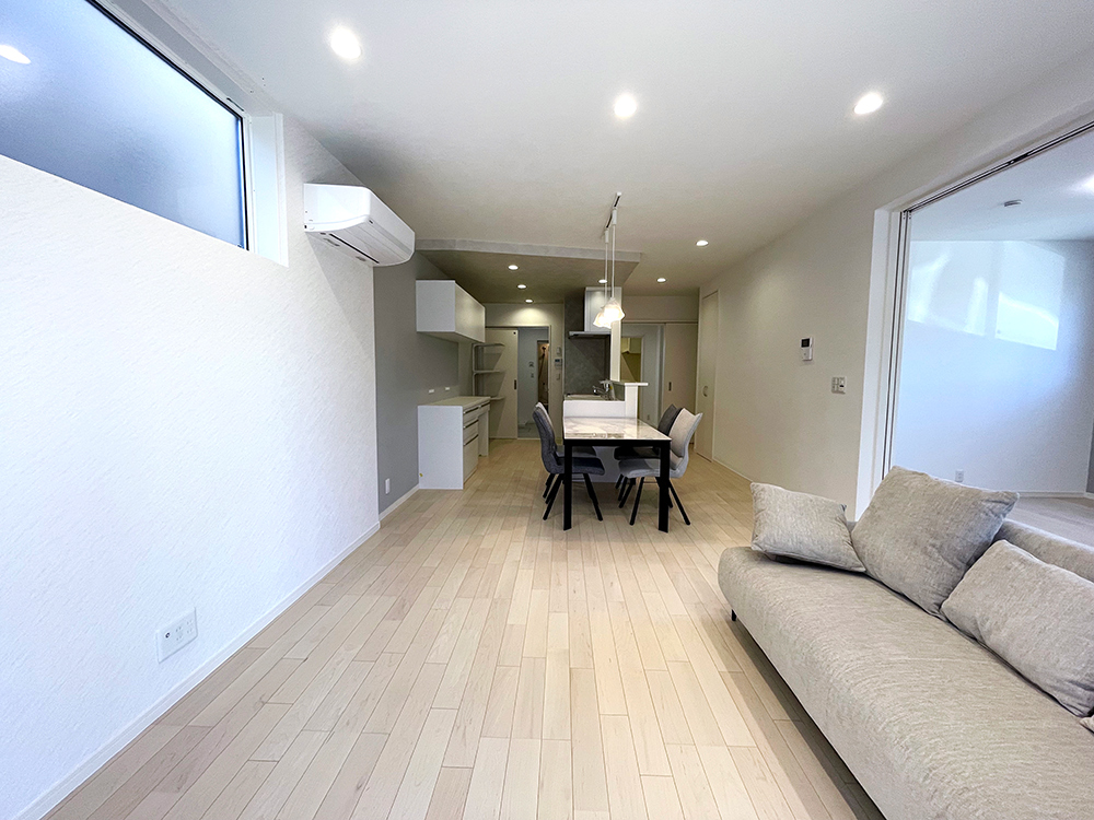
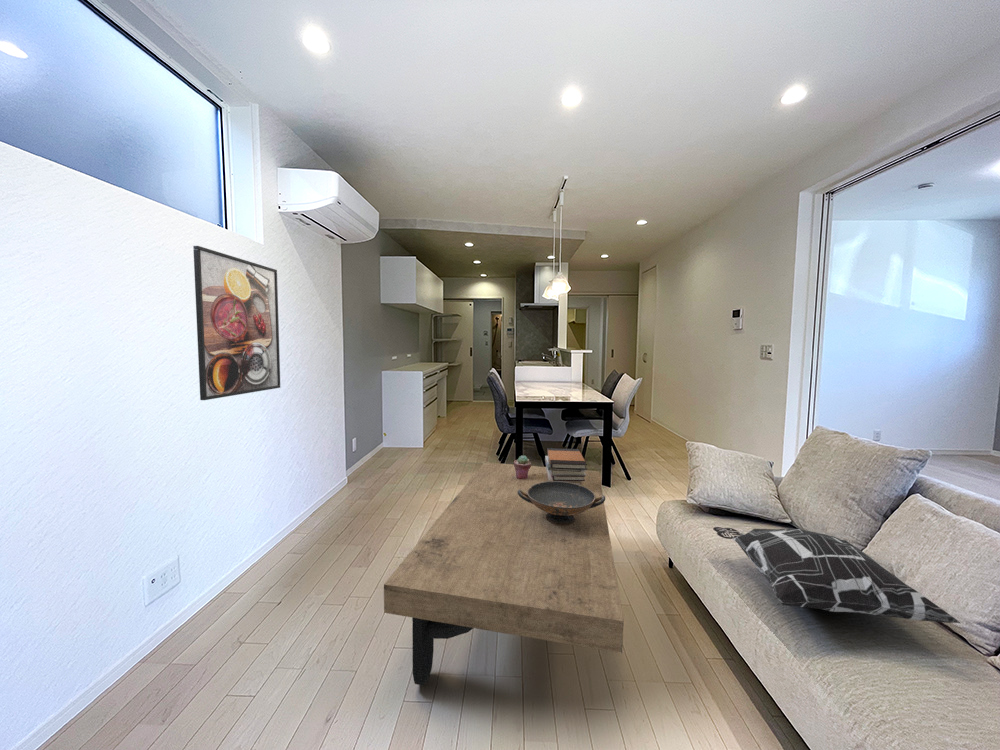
+ book stack (564, 468)
+ decorative pillow (810, 564)
+ decorative bowl (560, 505)
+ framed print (243, 327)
+ potted succulent (522, 466)
+ coffee table (524, 568)
